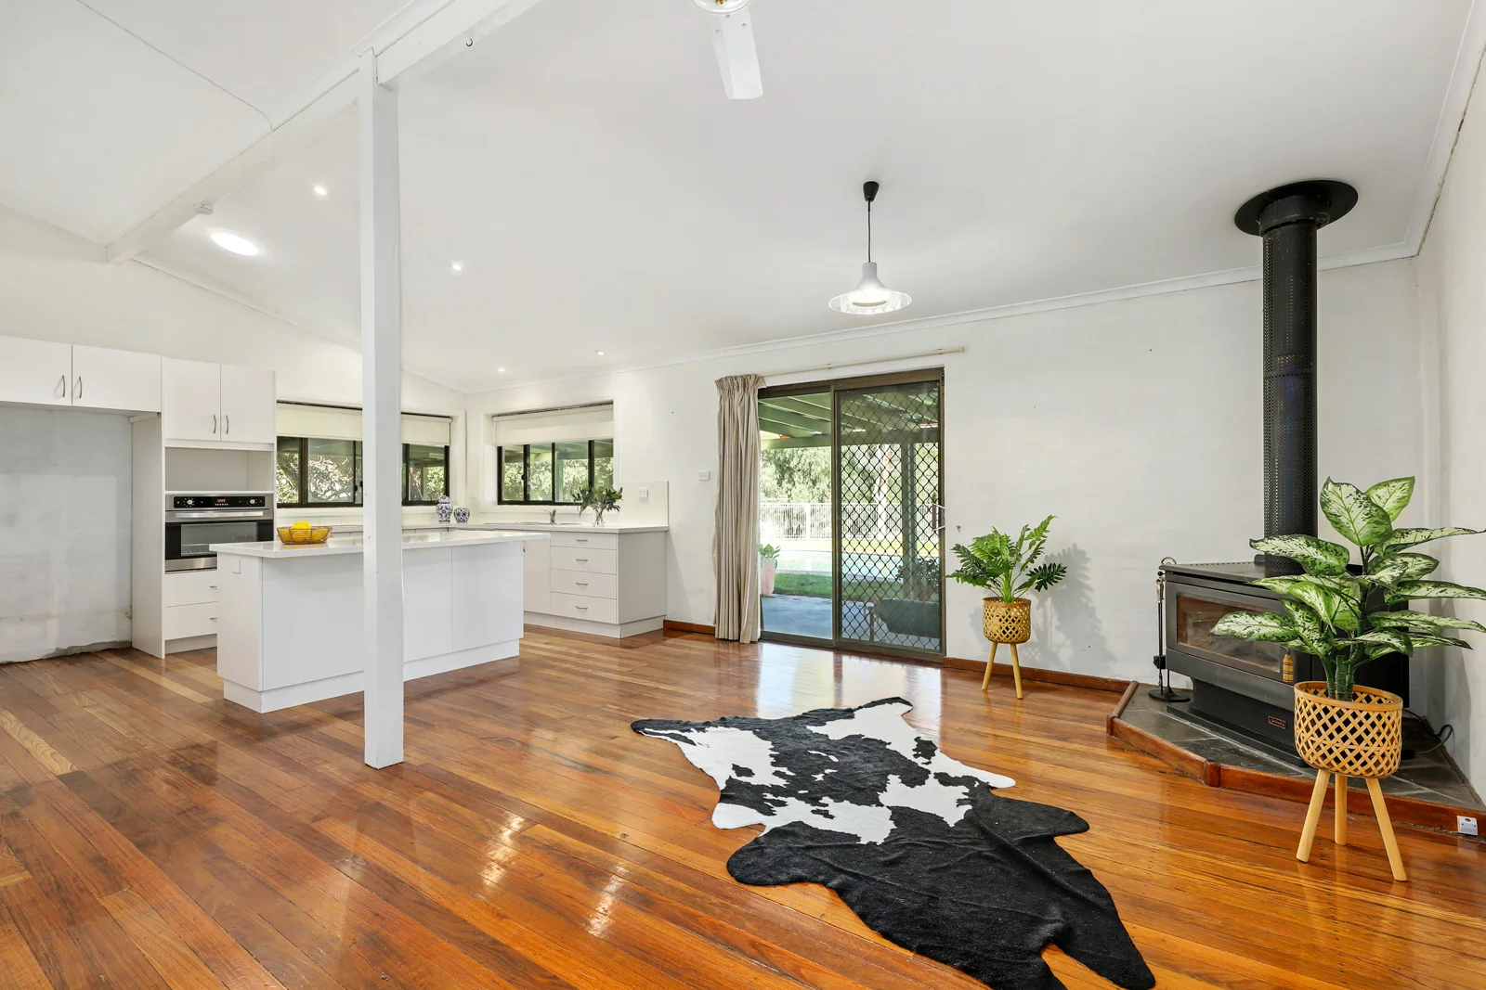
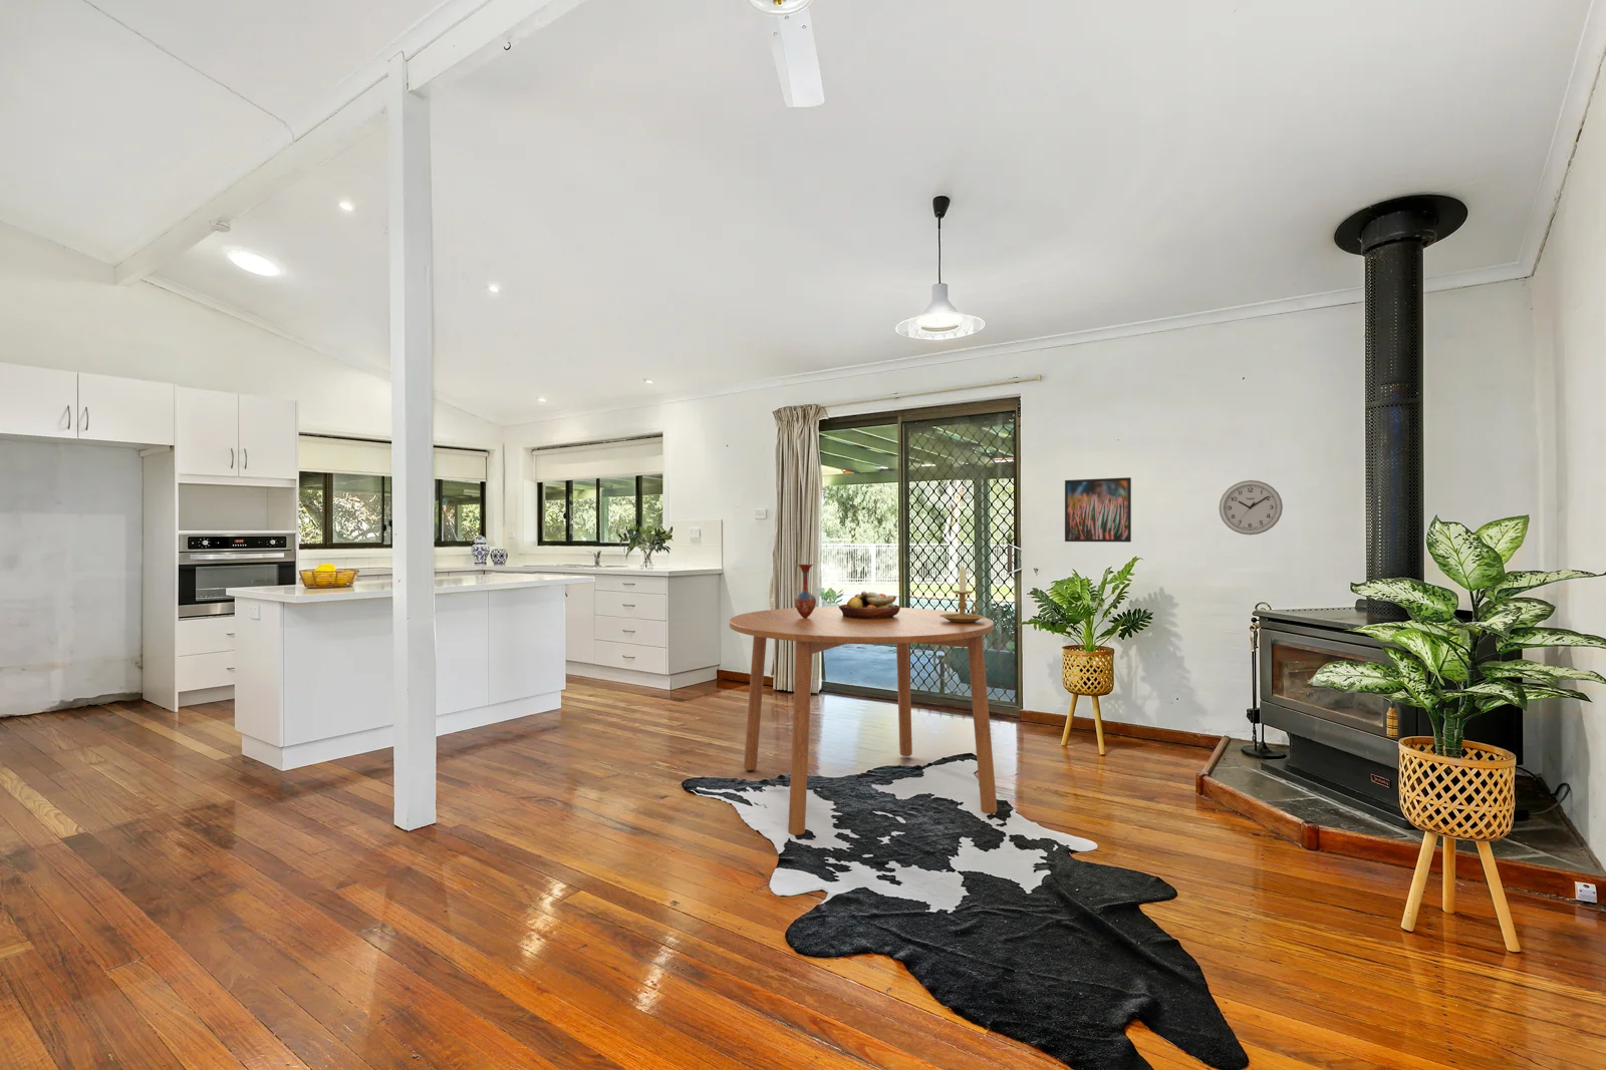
+ dining table (899, 703)
+ candle holder (963, 592)
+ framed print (1097, 510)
+ wall clock (1250, 508)
+ vase (805, 591)
+ fruit bowl (869, 603)
